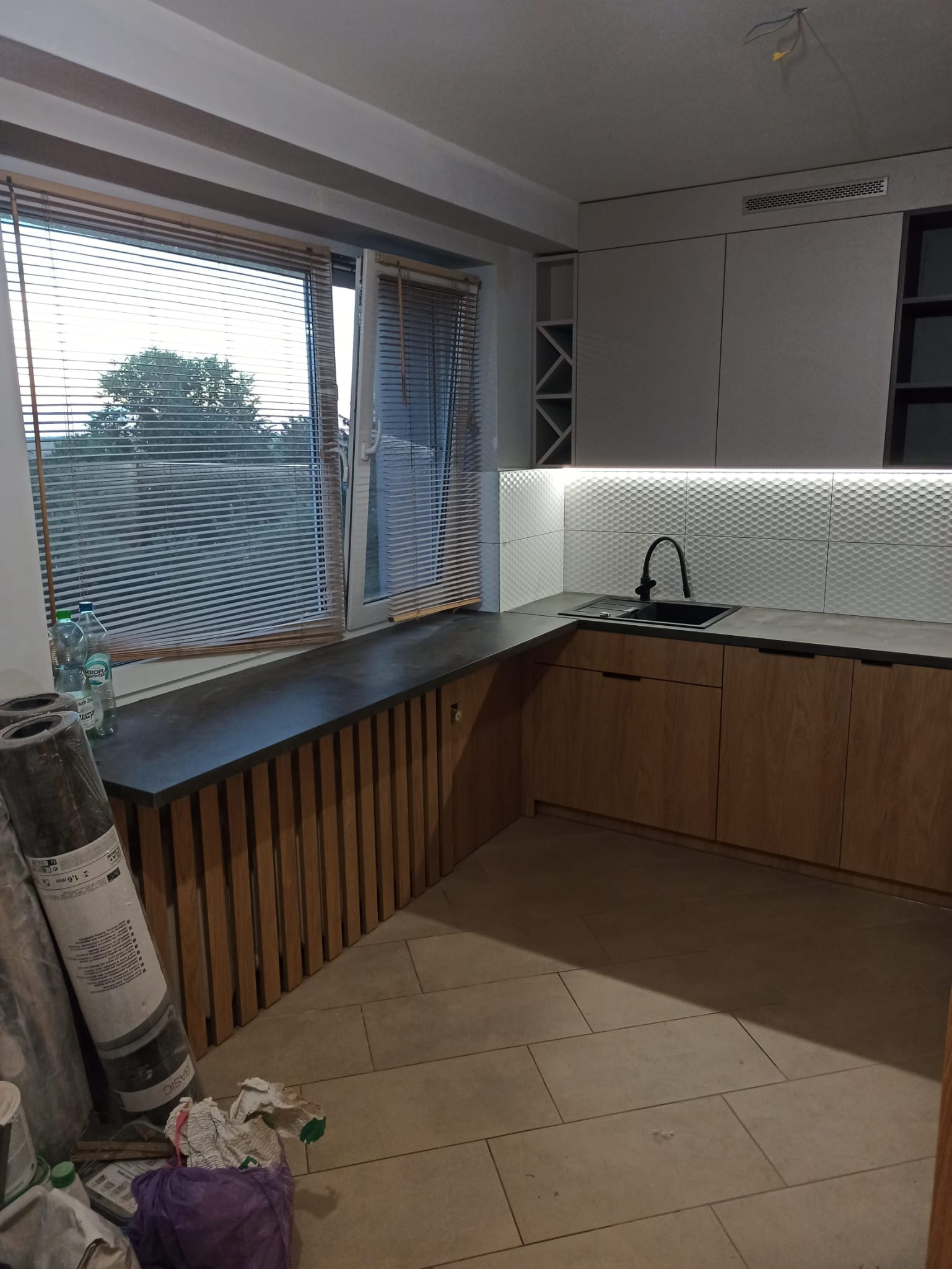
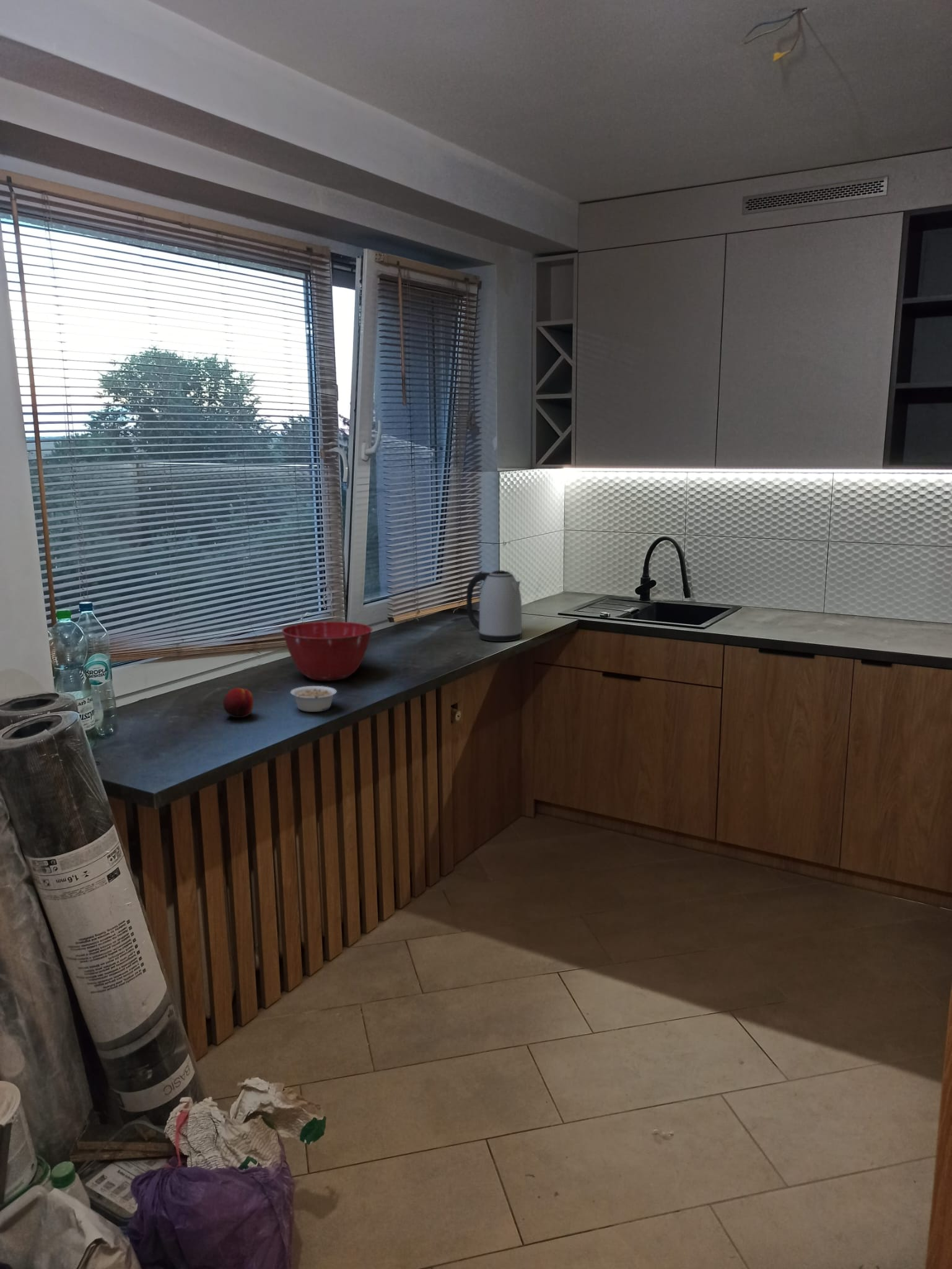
+ mixing bowl (328, 652)
+ legume (315, 698)
+ fruit (238, 702)
+ kettle (493, 604)
